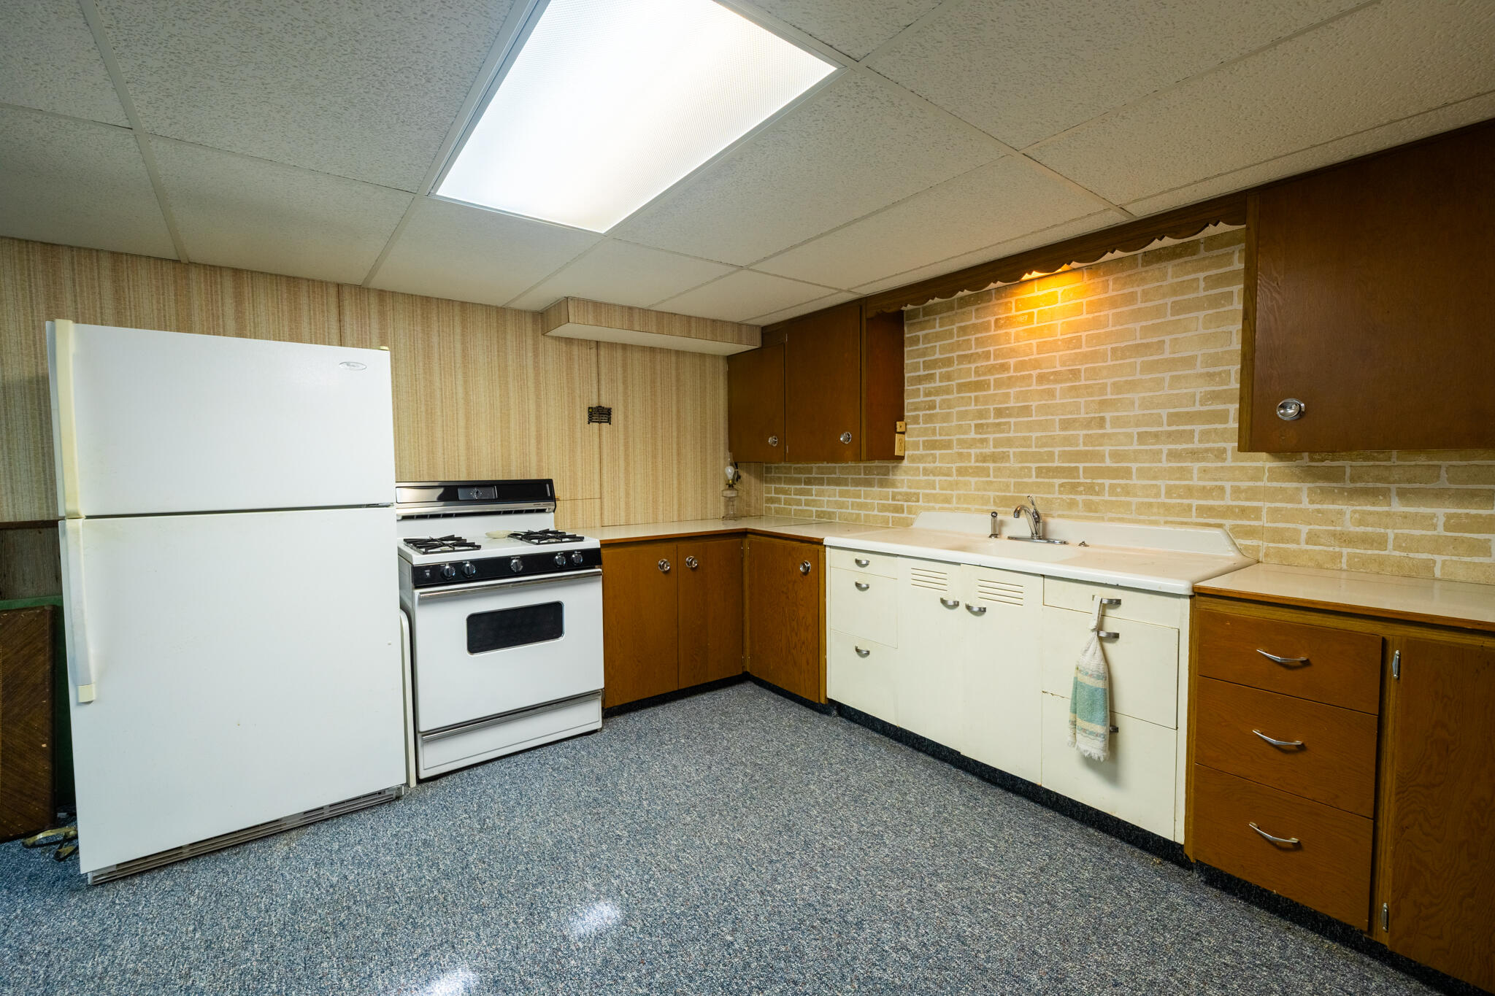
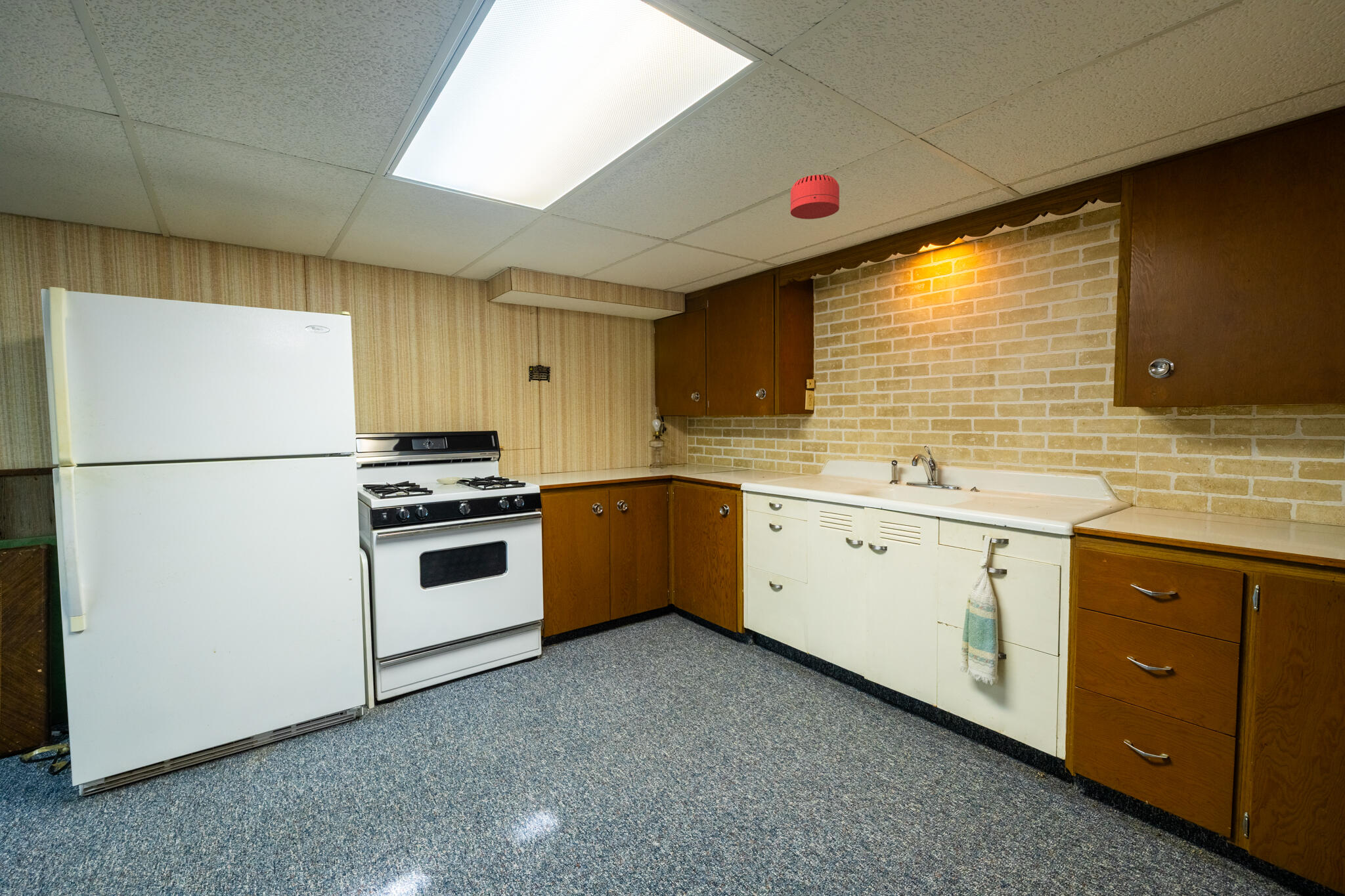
+ smoke detector (814, 196)
